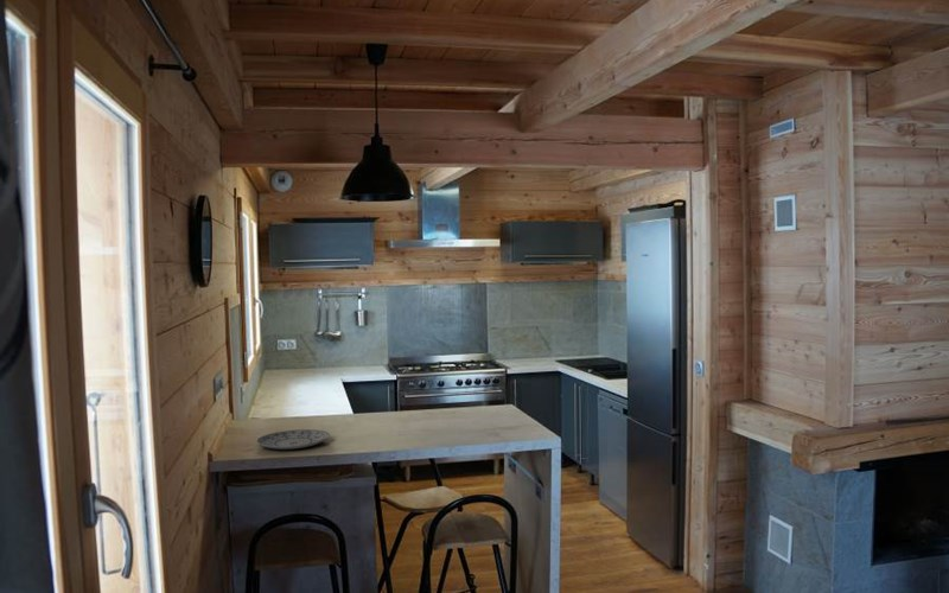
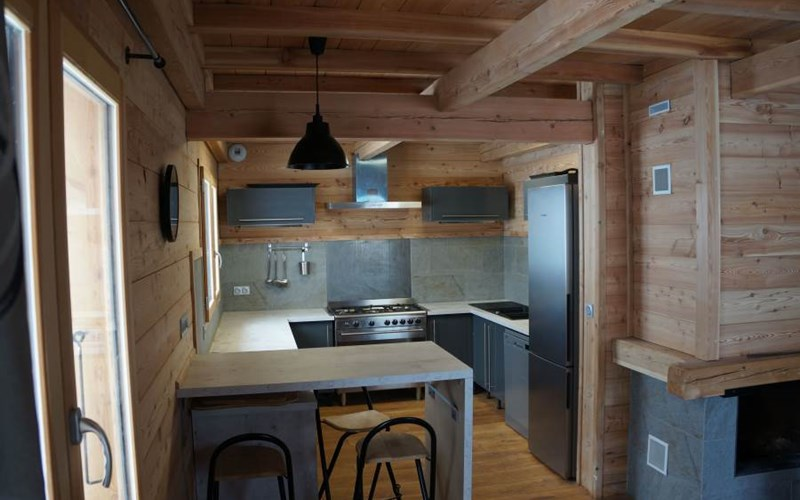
- plate (293, 440)
